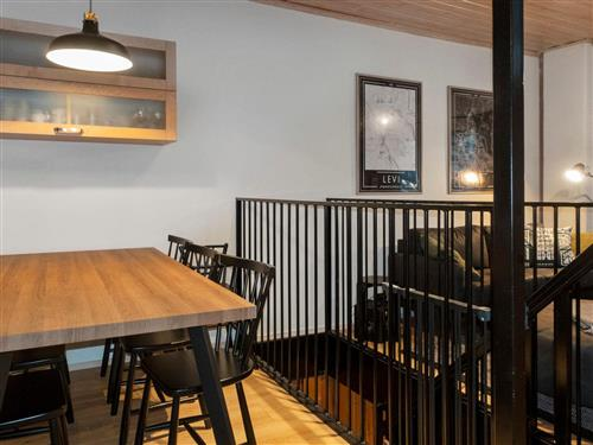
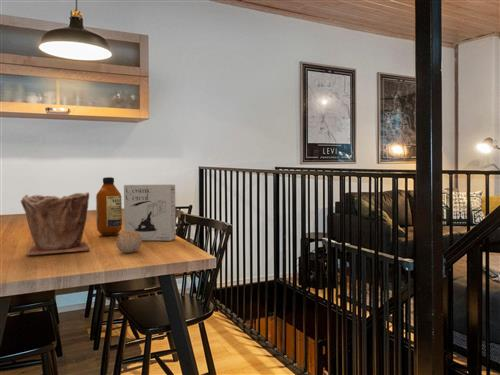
+ fruit (129, 241)
+ bottle (109, 206)
+ plant pot (58, 220)
+ cereal box (150, 212)
